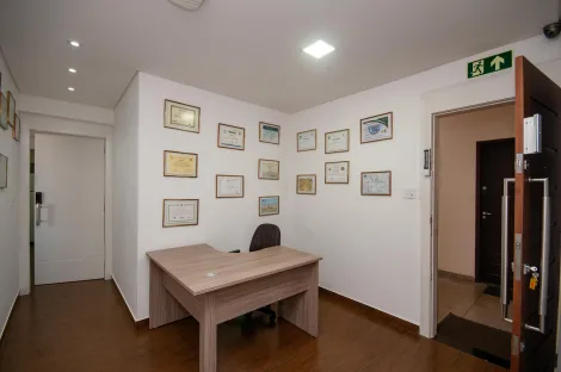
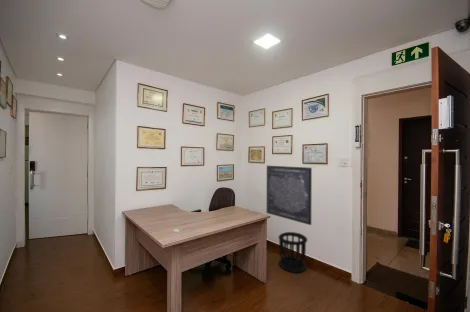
+ wastebasket (292, 251)
+ wall art (286, 192)
